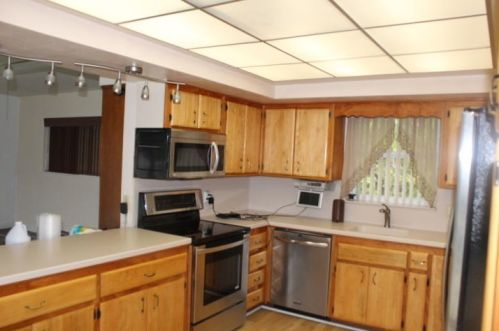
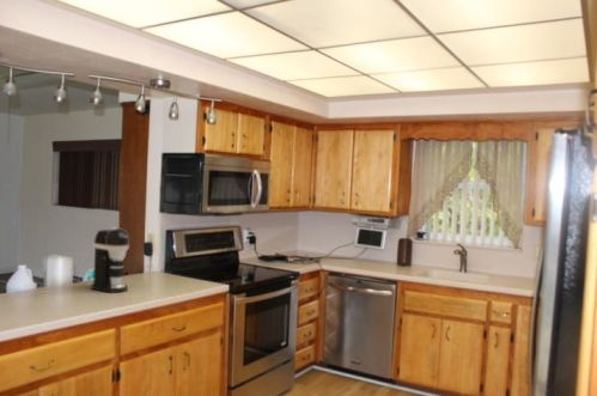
+ coffee maker (110, 257)
